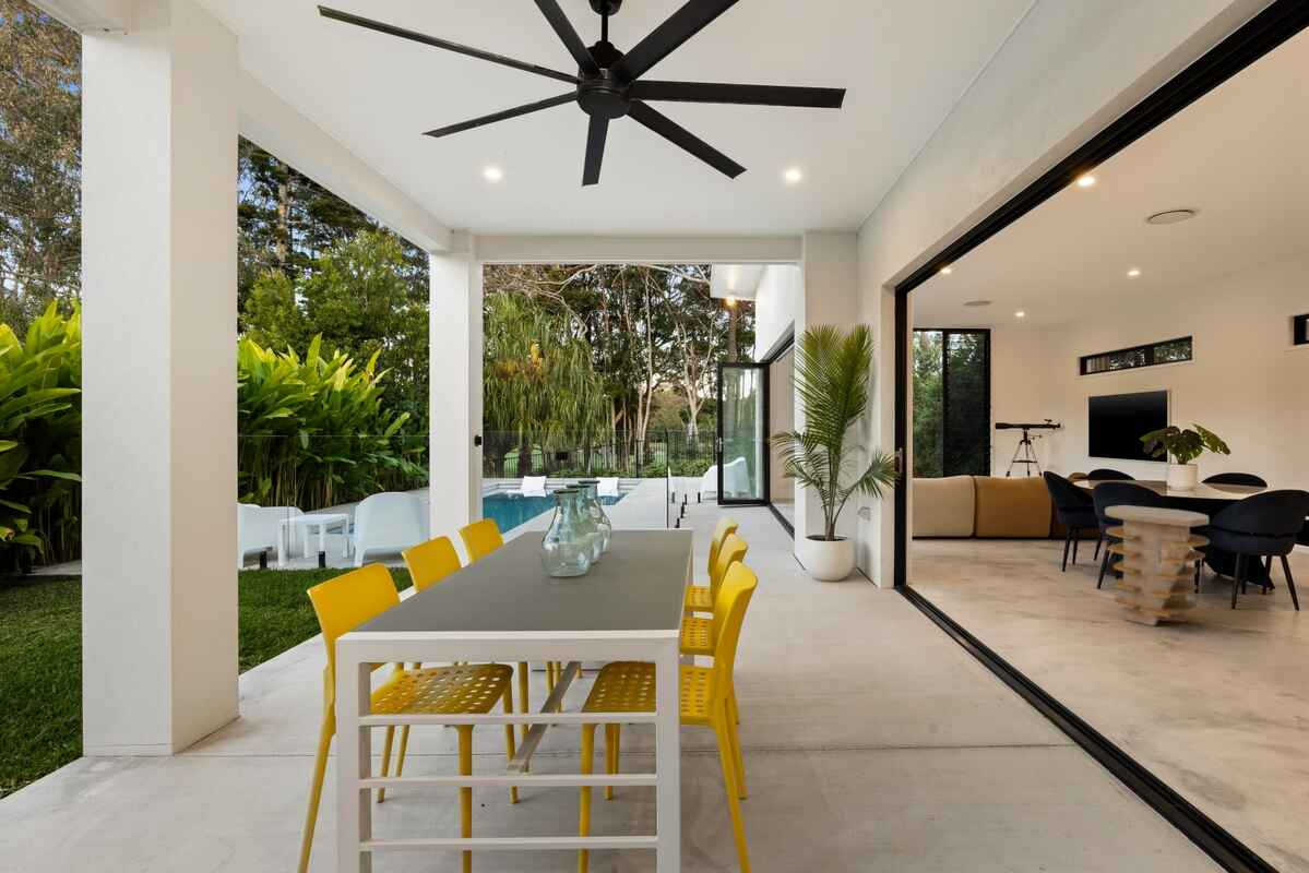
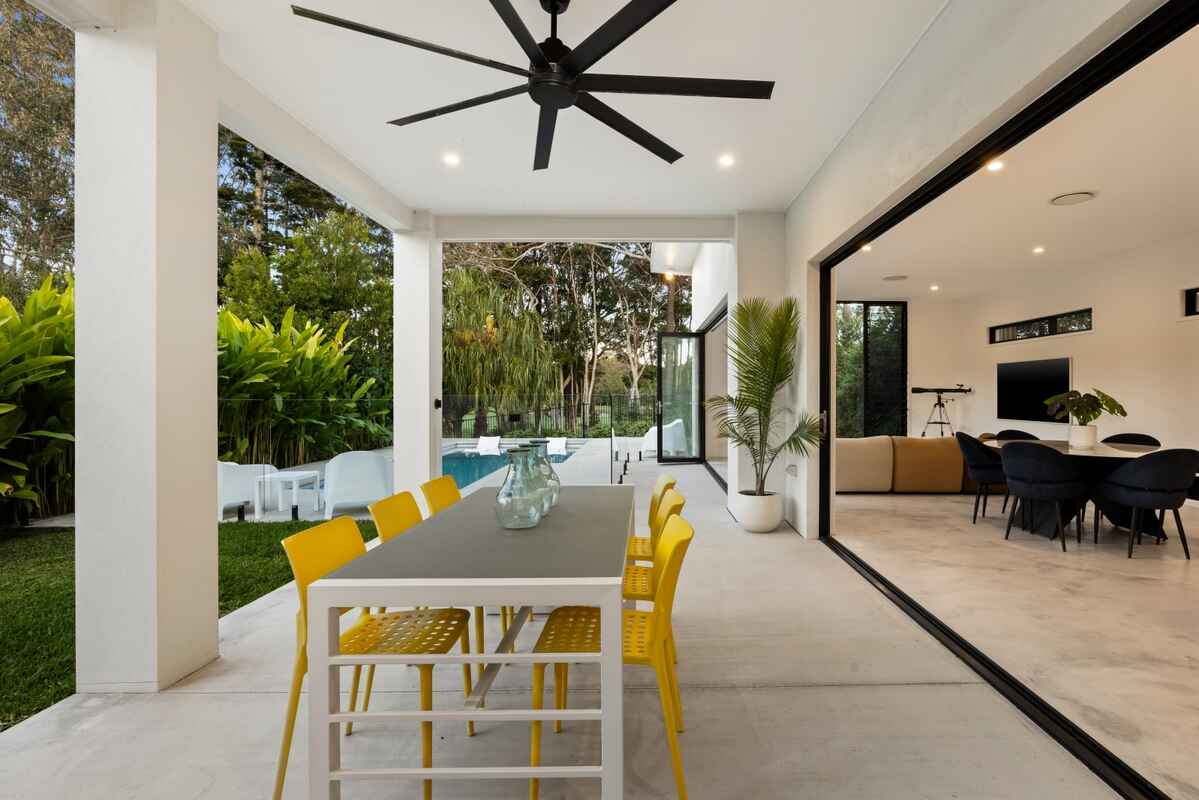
- side table (1154, 565)
